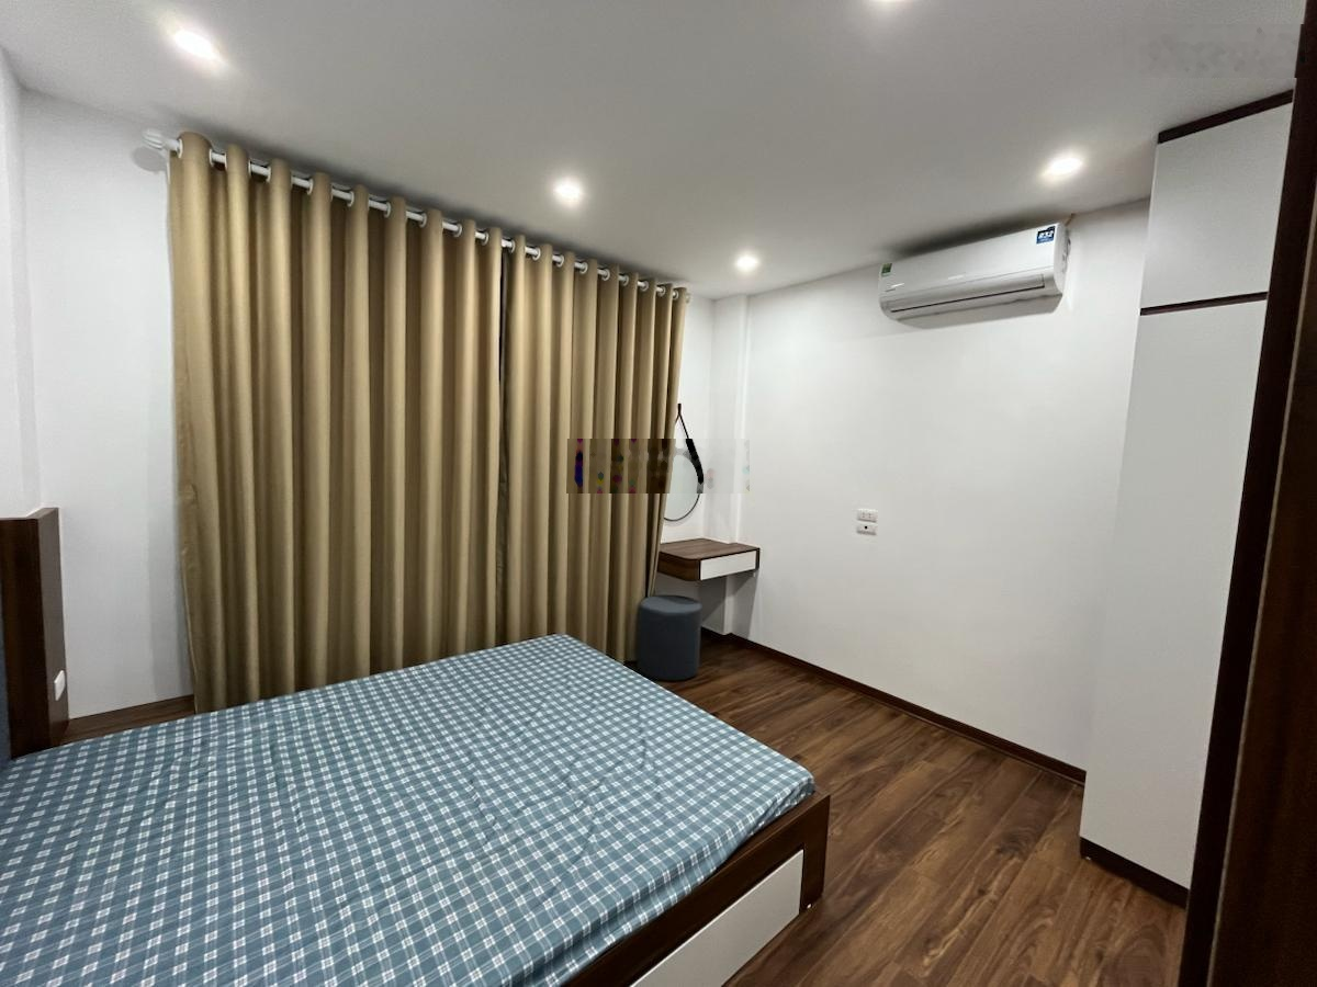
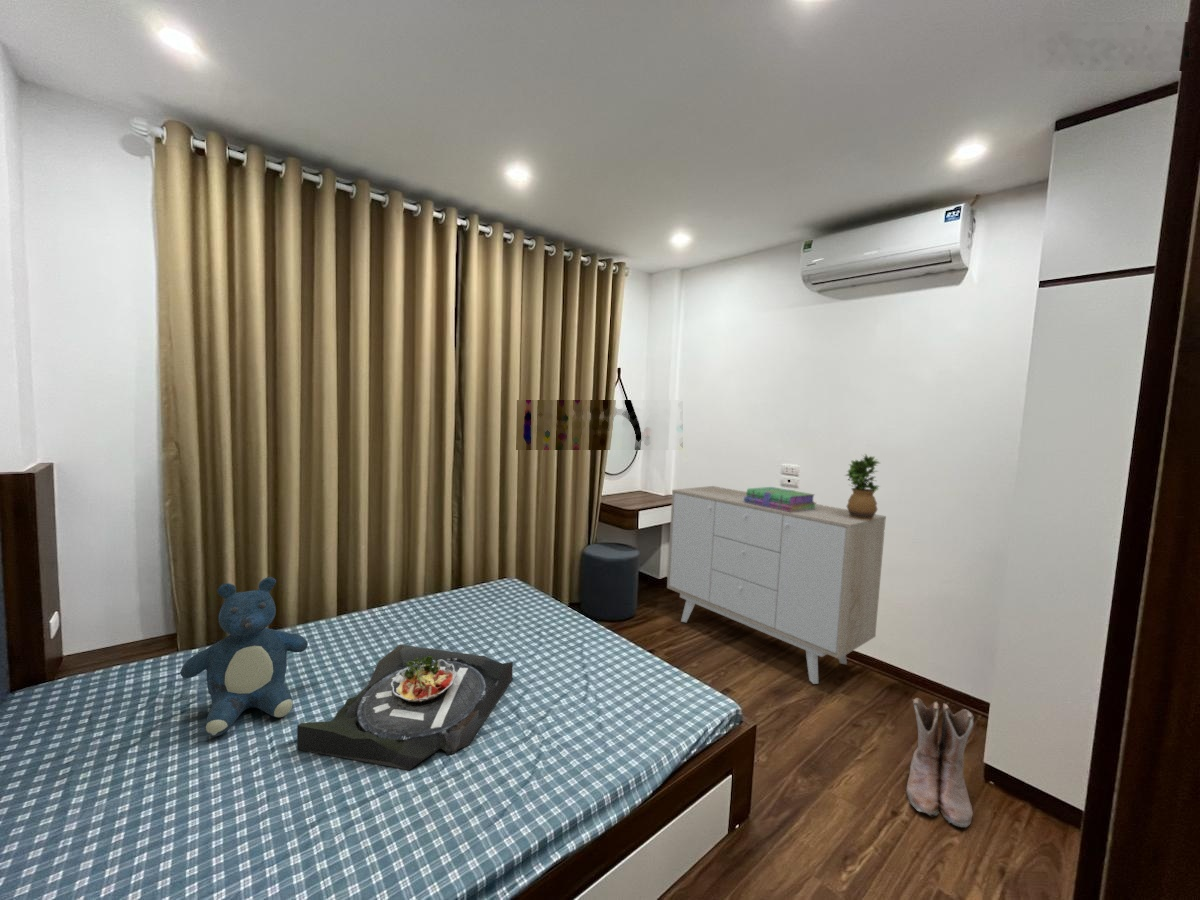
+ potted plant (859, 485)
+ stack of books (779, 498)
+ teddy bear (249, 648)
+ sideboard (761, 571)
+ serving tray (419, 685)
+ boots (941, 754)
